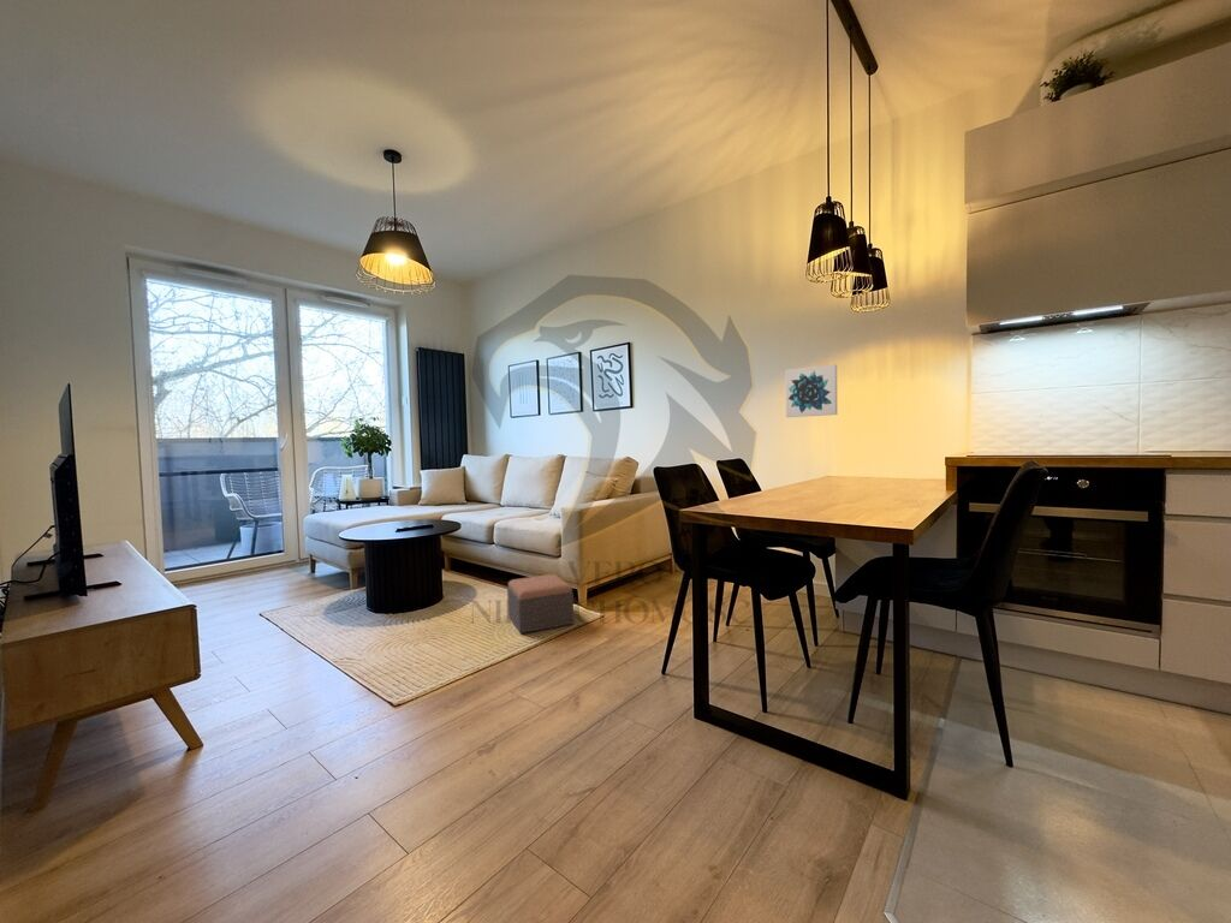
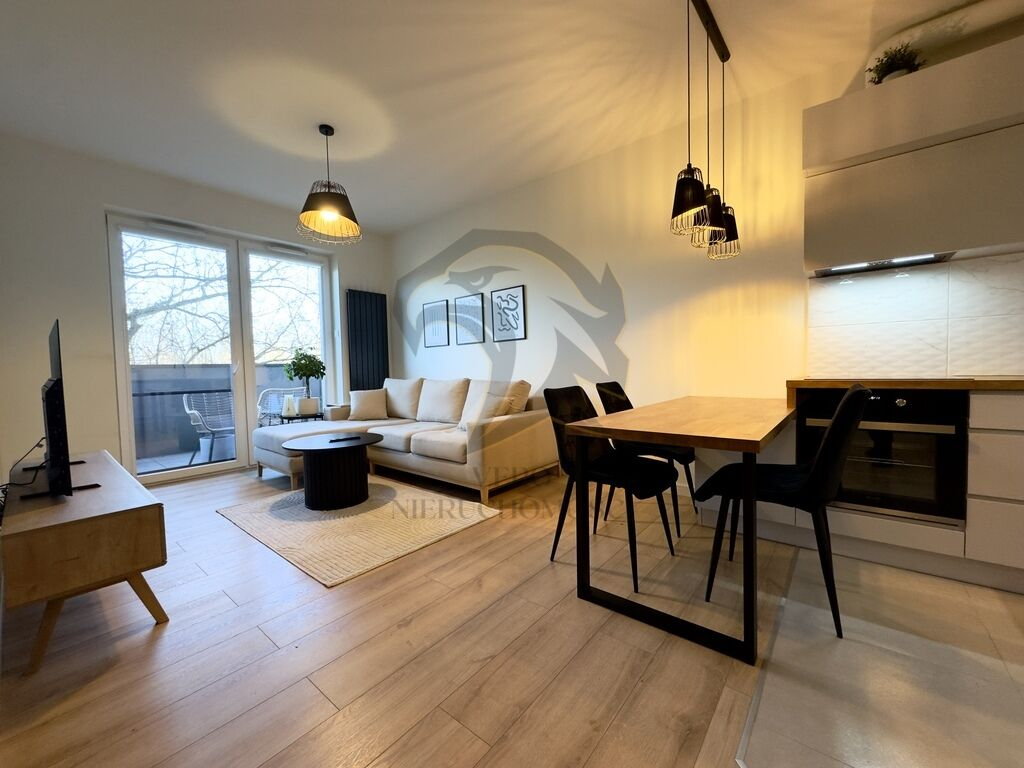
- wall art (810, 392)
- footstool (540, 600)
